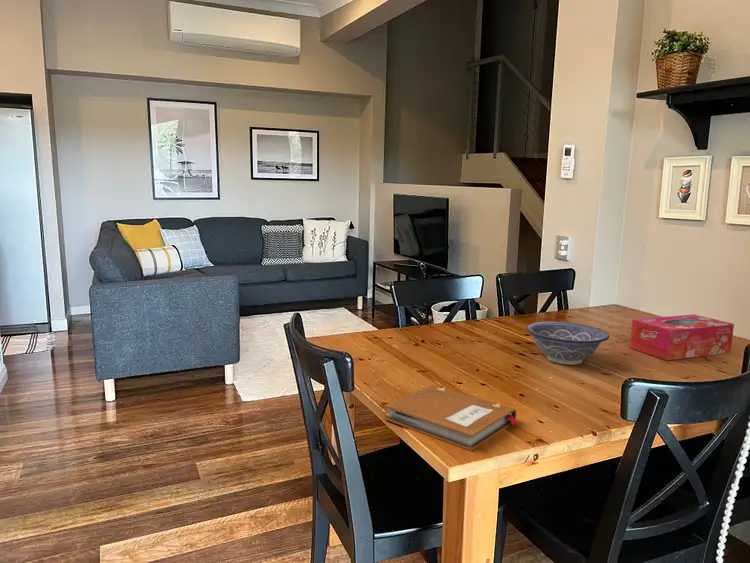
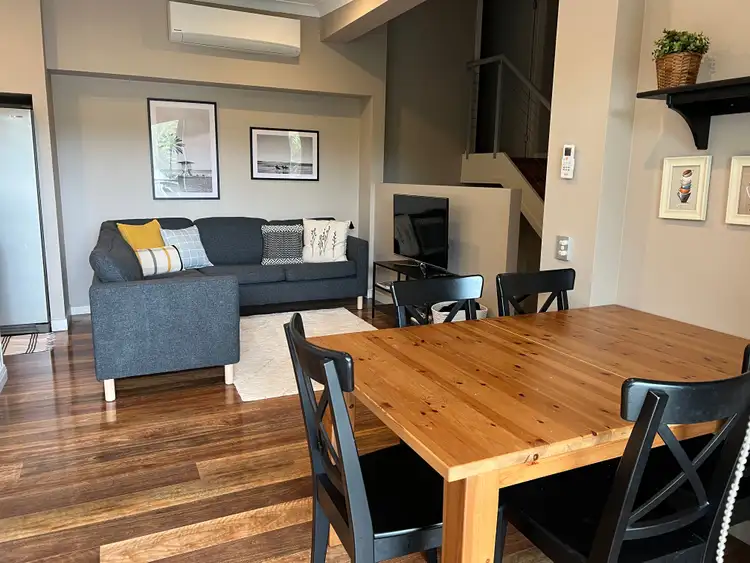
- decorative bowl (565, 345)
- notebook (452, 414)
- tissue box (681, 335)
